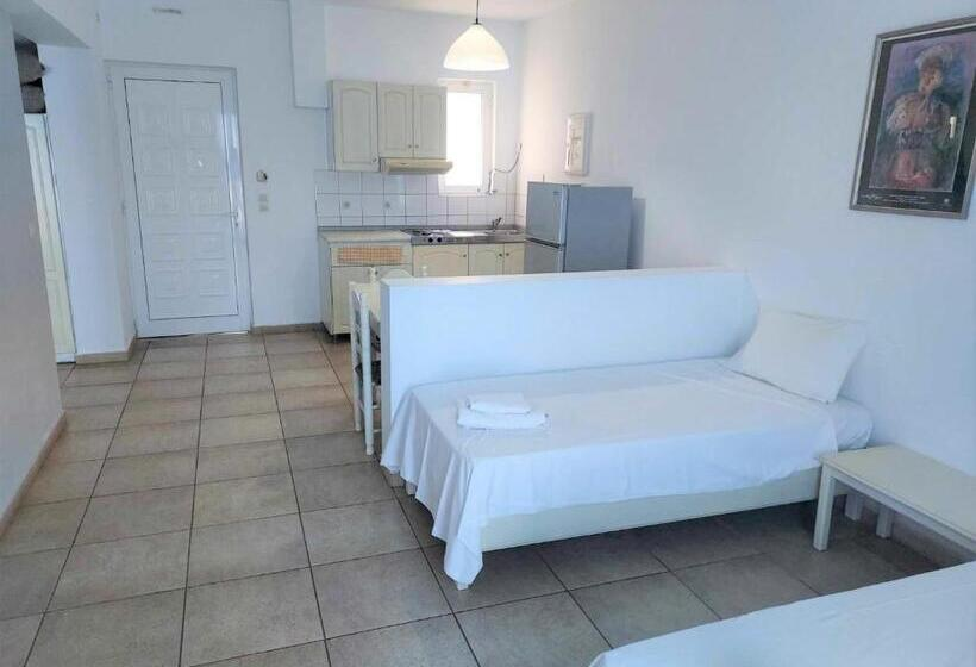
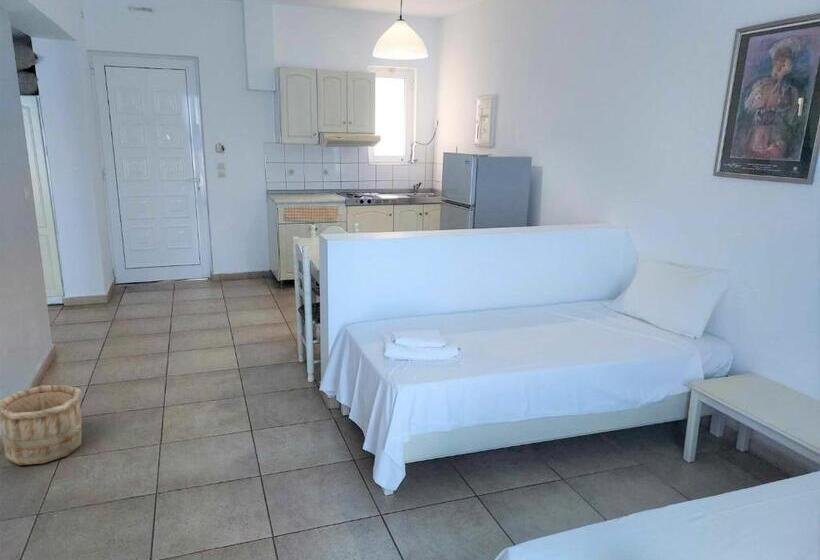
+ wooden bucket (42, 423)
